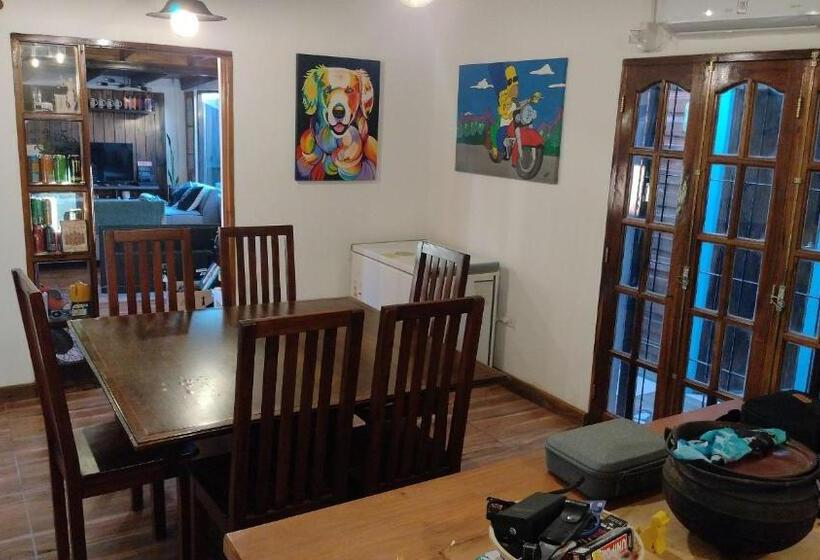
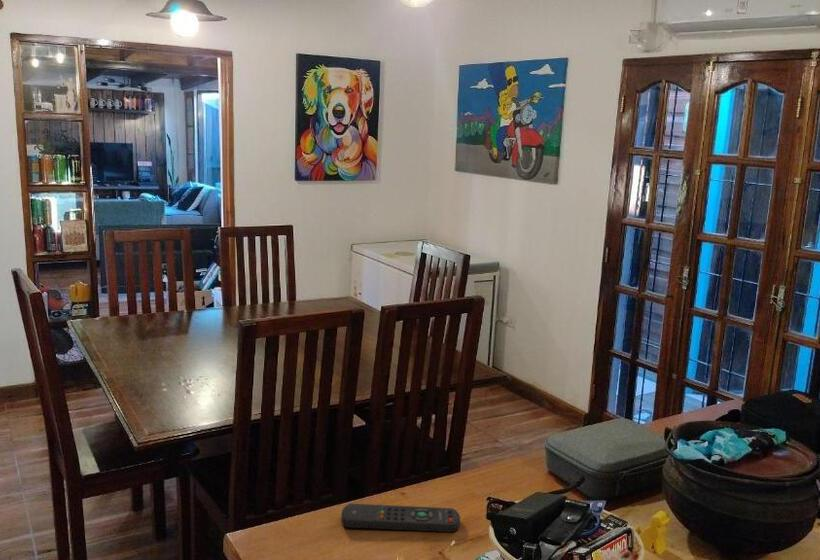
+ remote control (400, 517)
